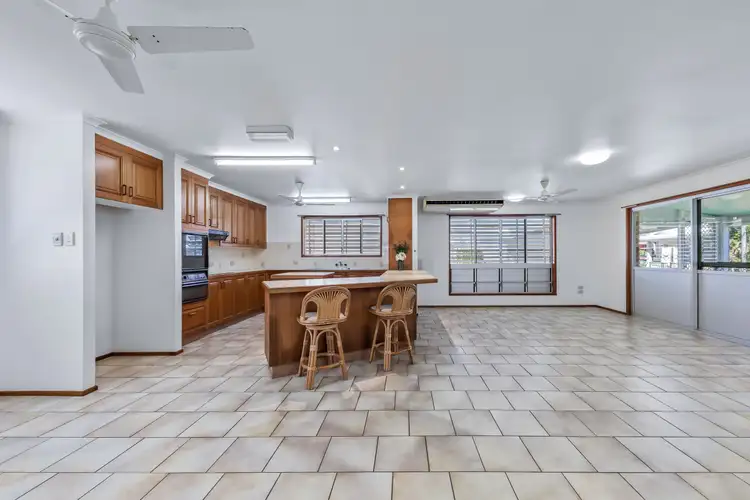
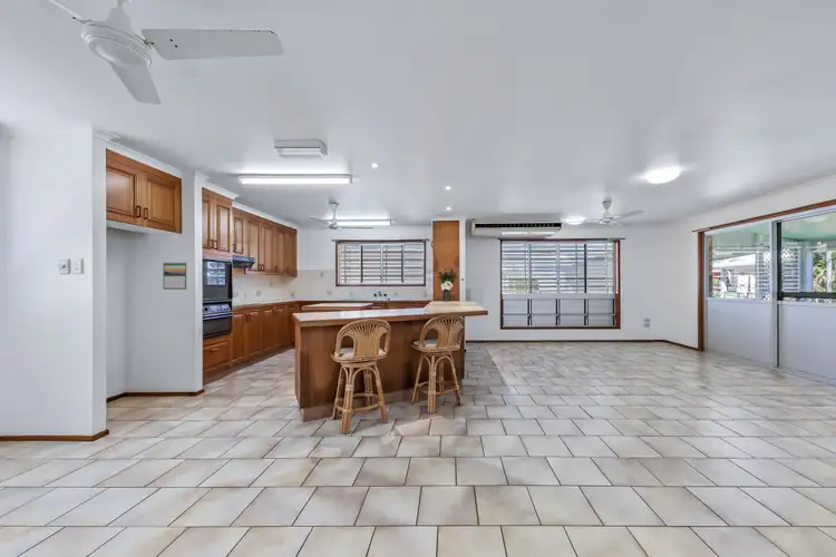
+ calendar (175, 275)
